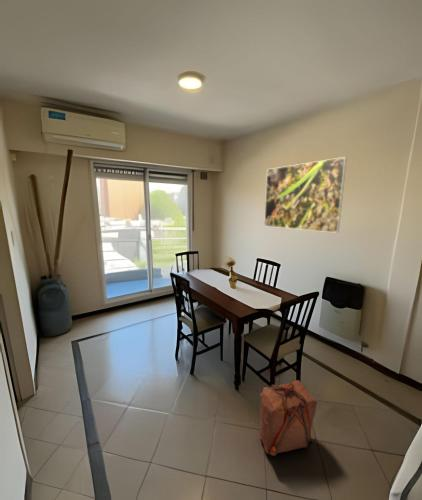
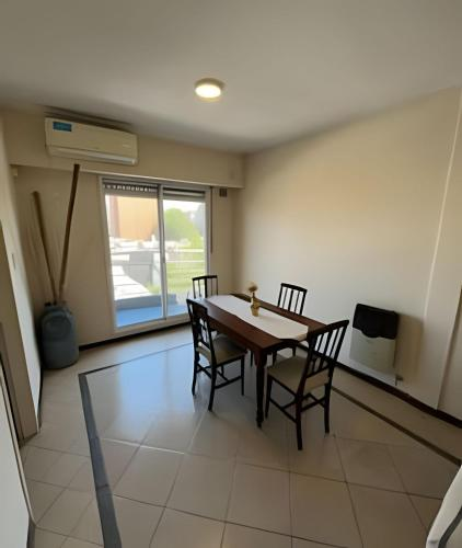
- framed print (298, 197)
- backpack (287, 416)
